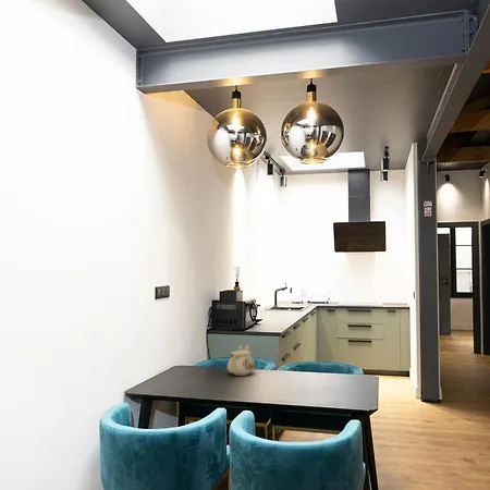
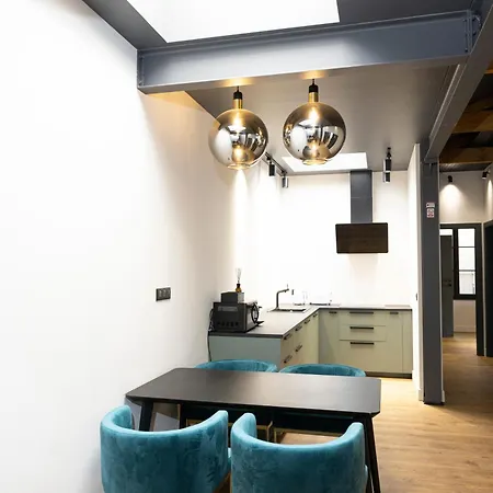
- teapot (241, 359)
